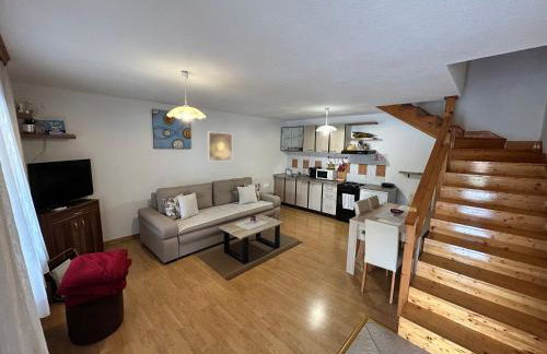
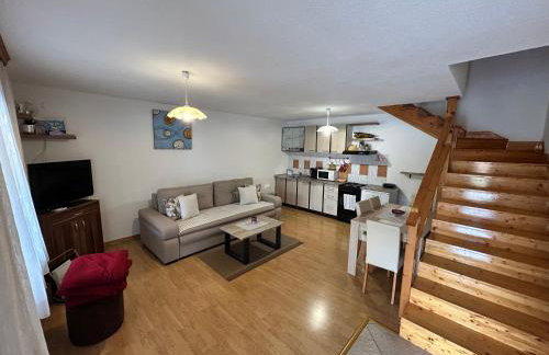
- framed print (220, 146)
